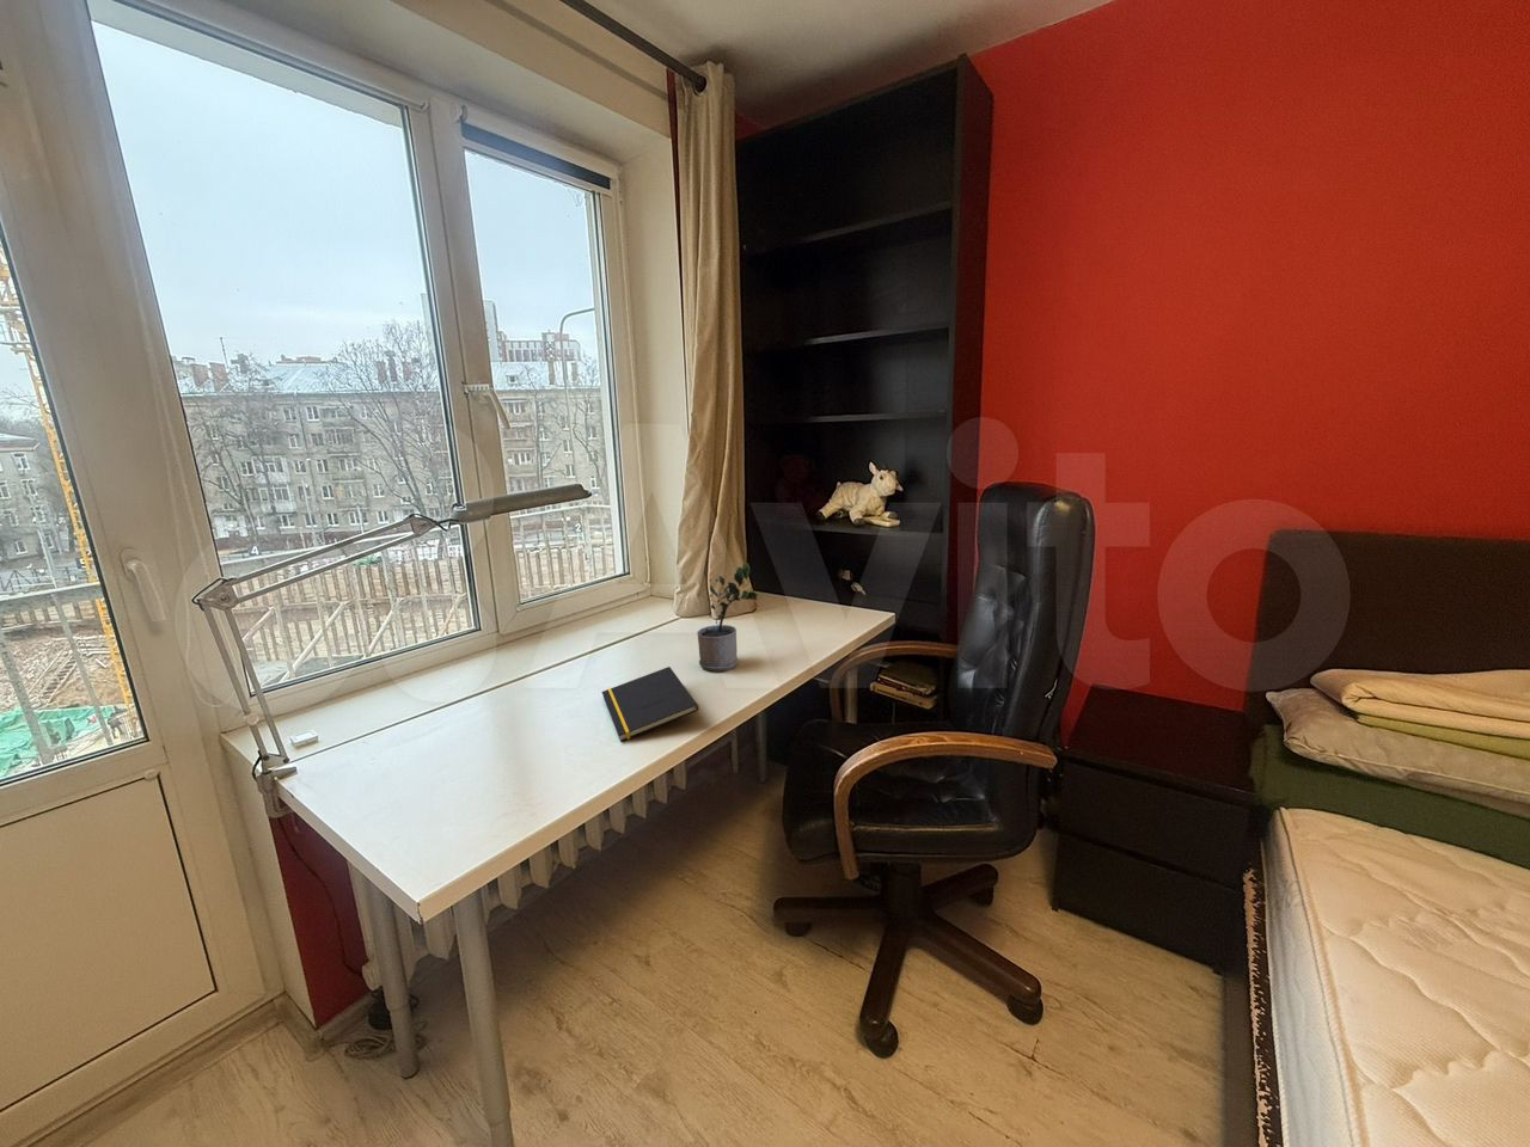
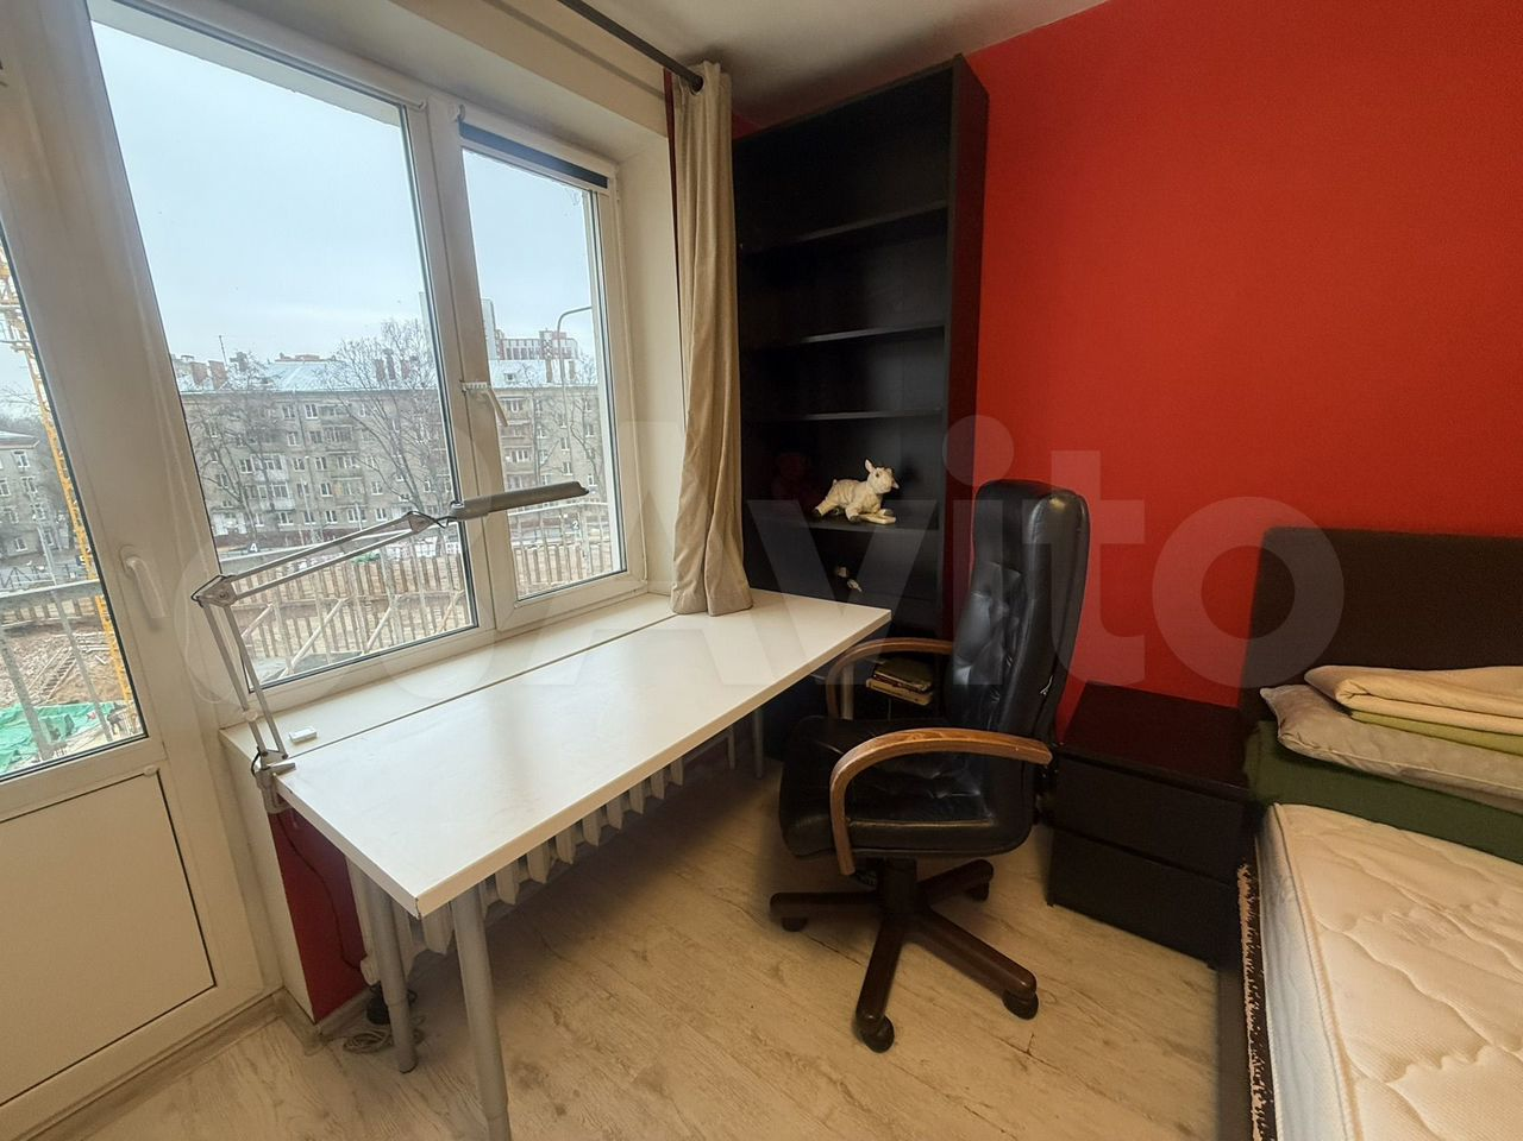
- potted plant (723, 617)
- notepad (647, 700)
